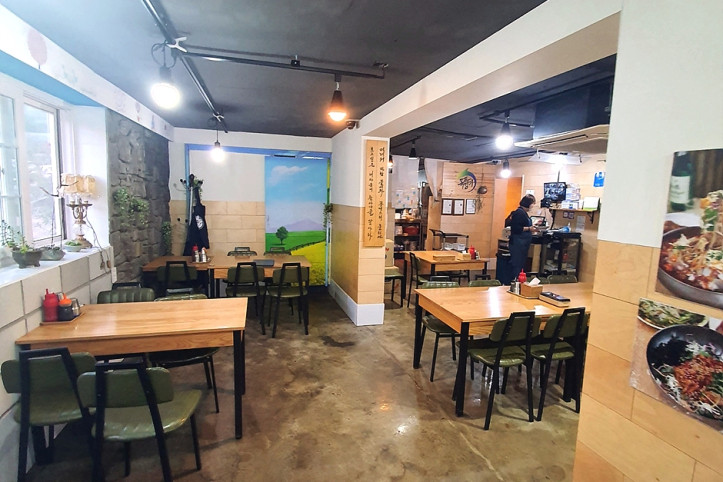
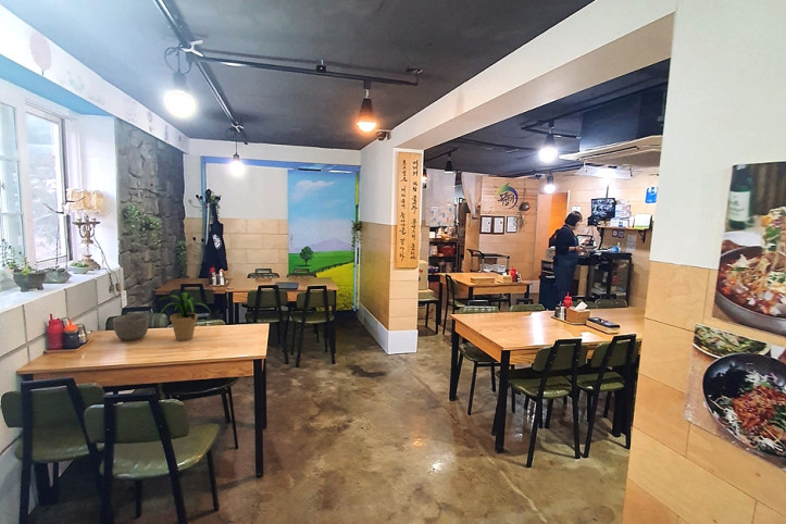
+ potted plant (184, 316)
+ bowl (132, 327)
